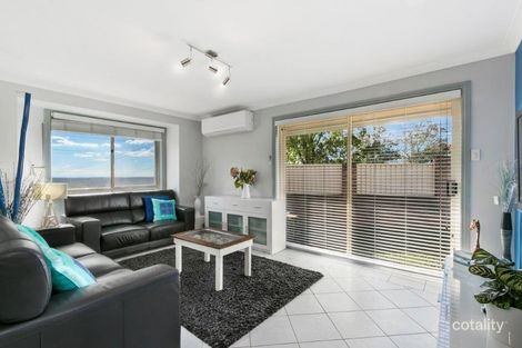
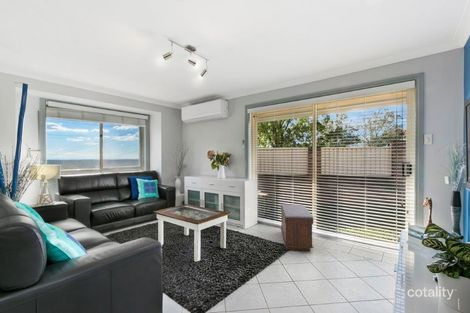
+ bench (295, 224)
